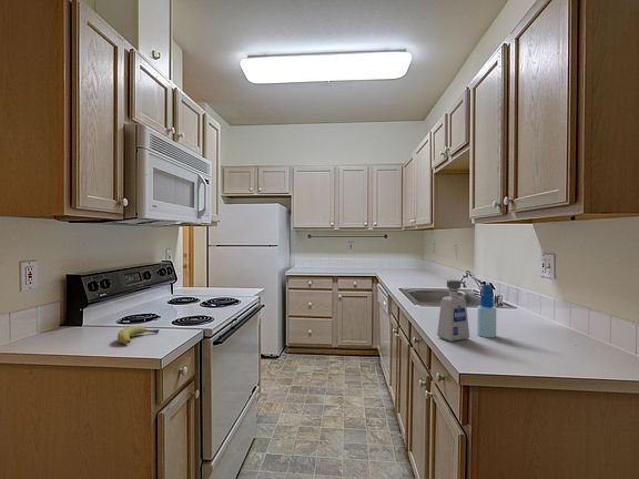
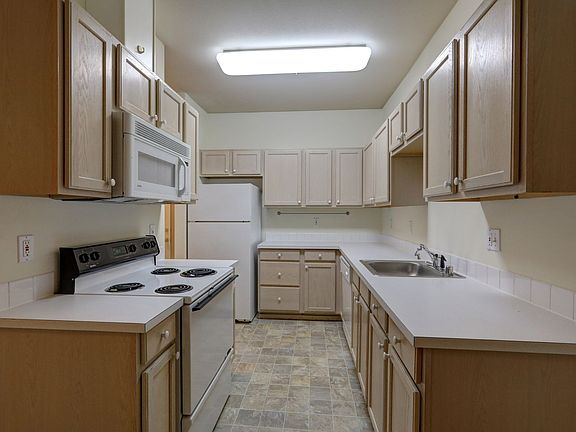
- soap dispenser (453, 309)
- fruit (134, 333)
- spray bottle (486, 309)
